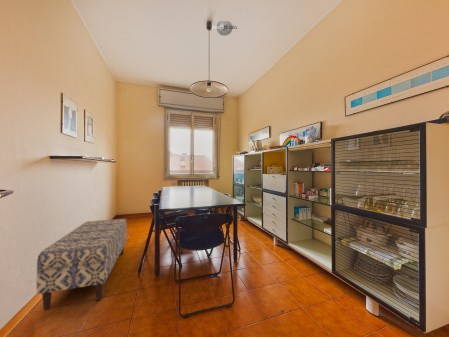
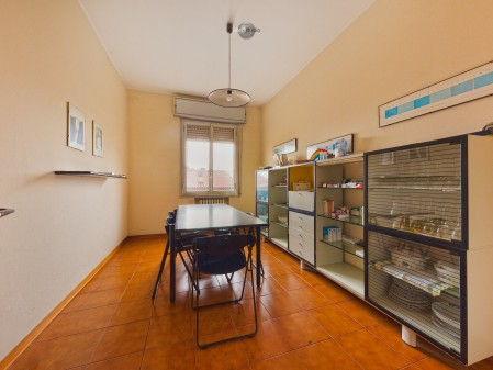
- bench (93, 253)
